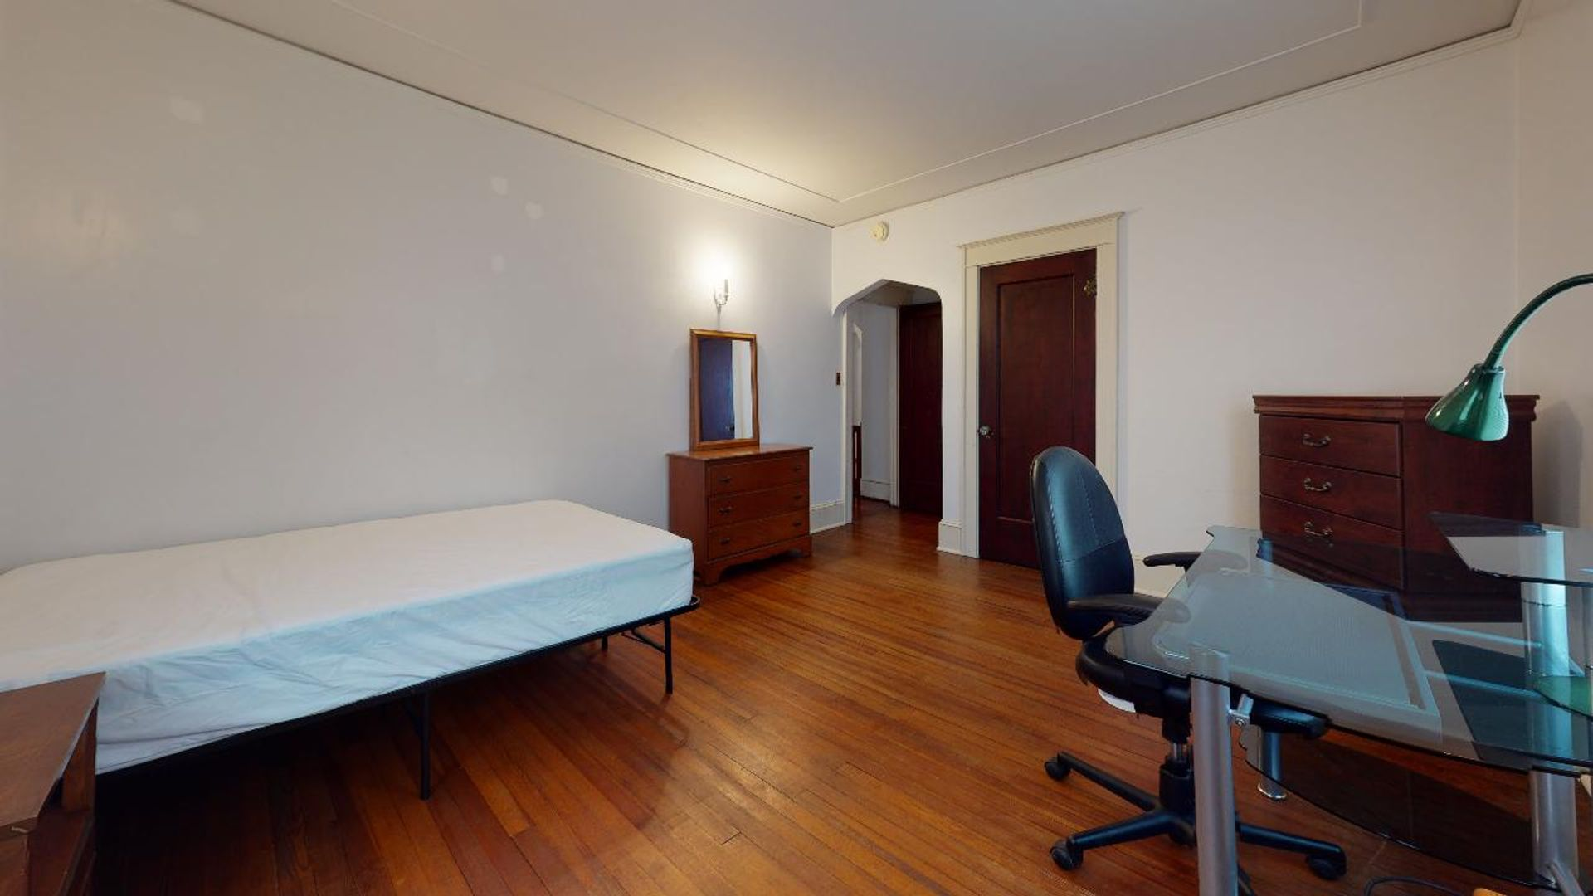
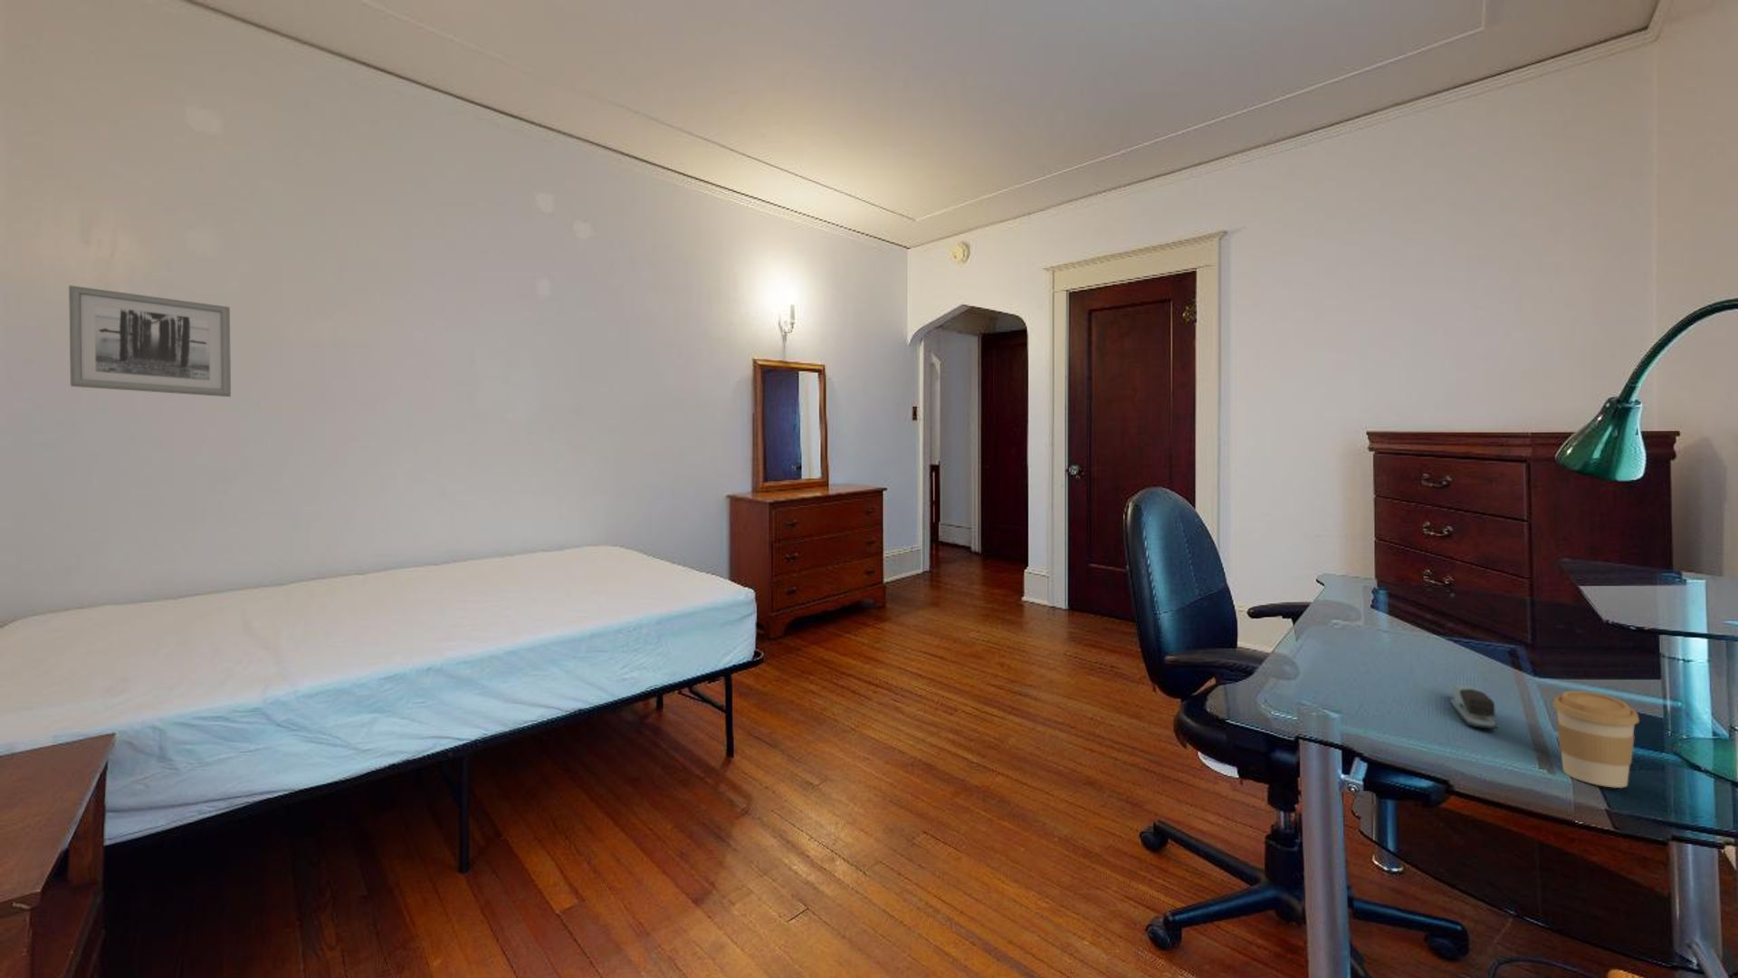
+ wall art (155, 344)
+ coffee cup (1594, 737)
+ stapler (1472, 702)
